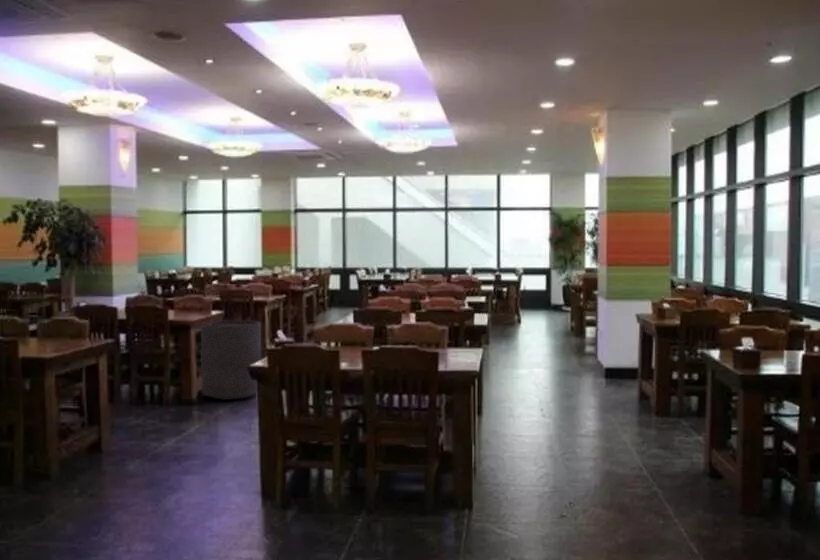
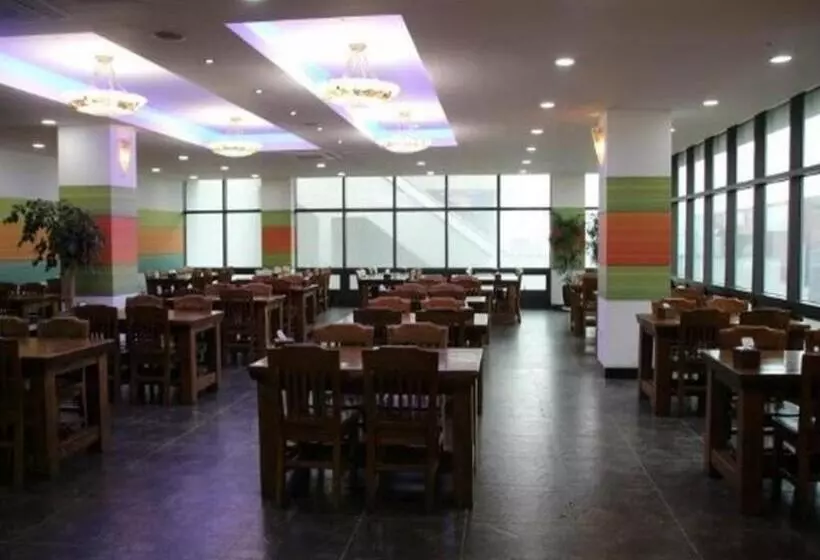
- trash can (231, 359)
